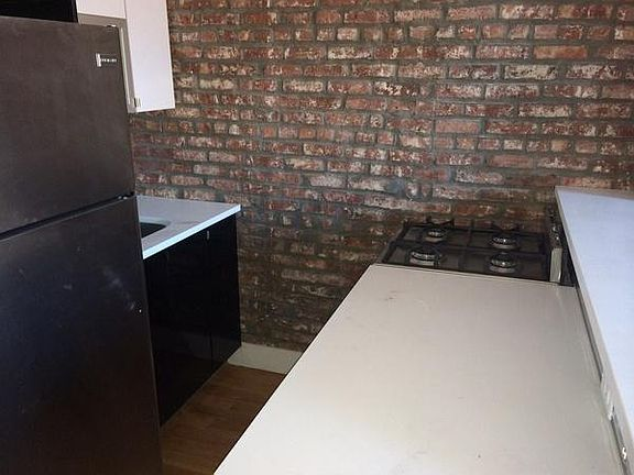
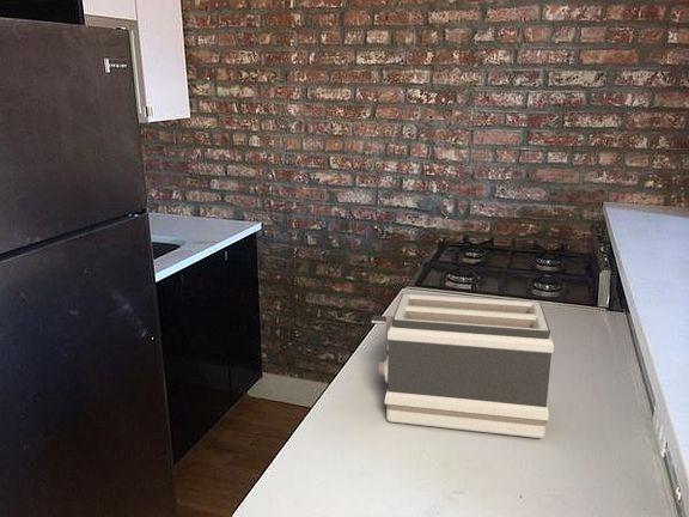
+ toaster (456, 359)
